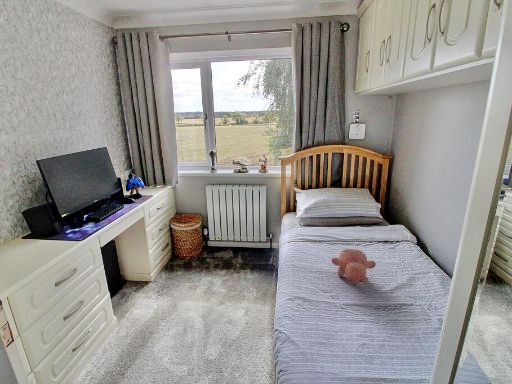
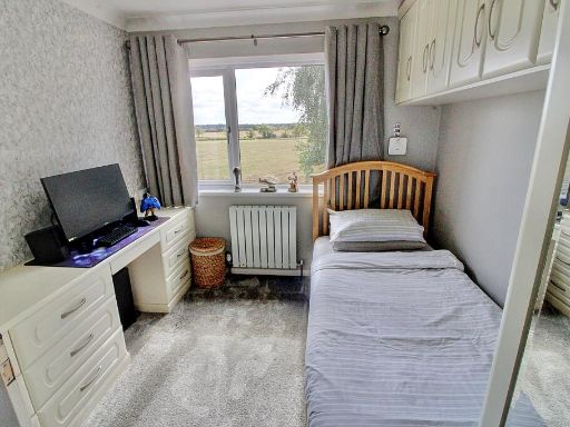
- teddy bear (353, 272)
